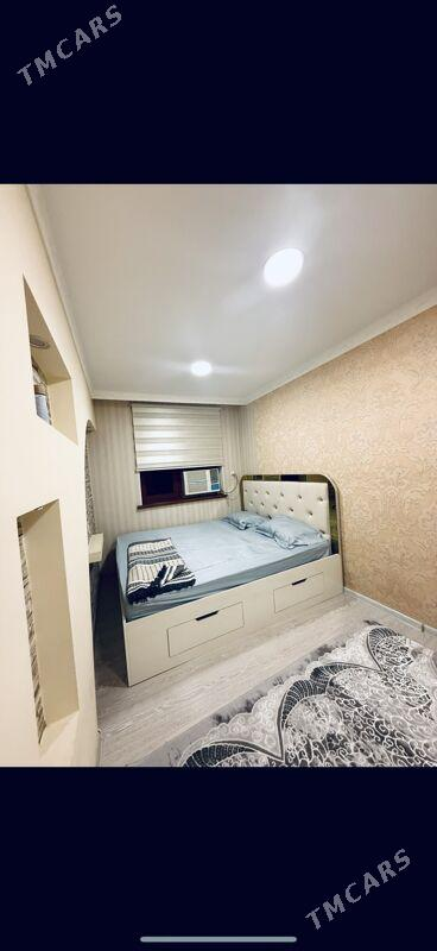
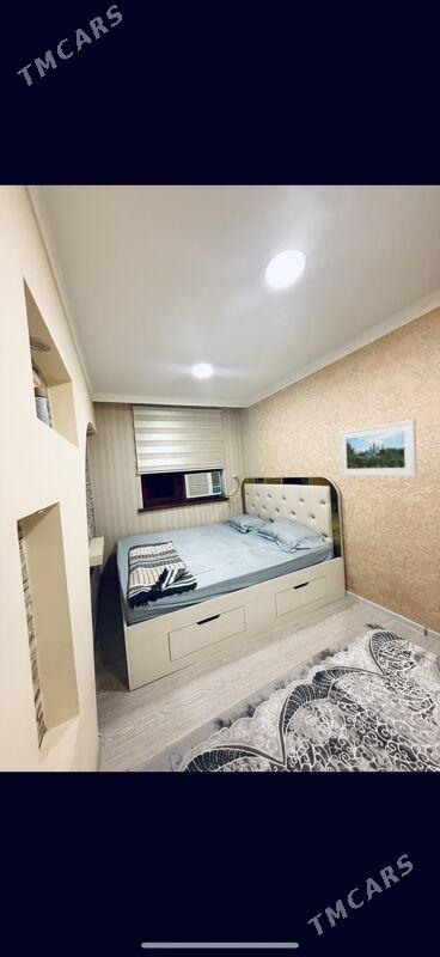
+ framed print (372, 451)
